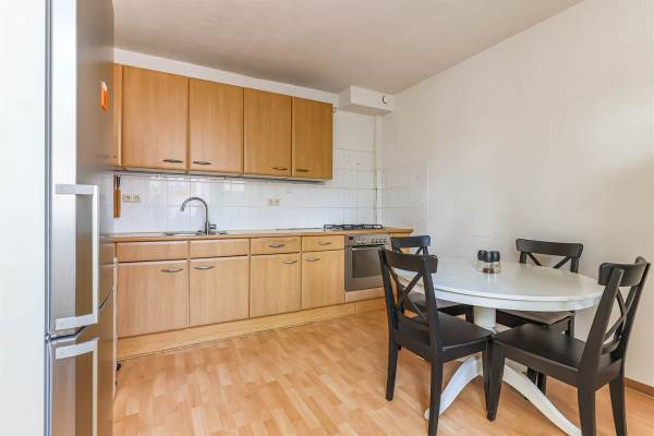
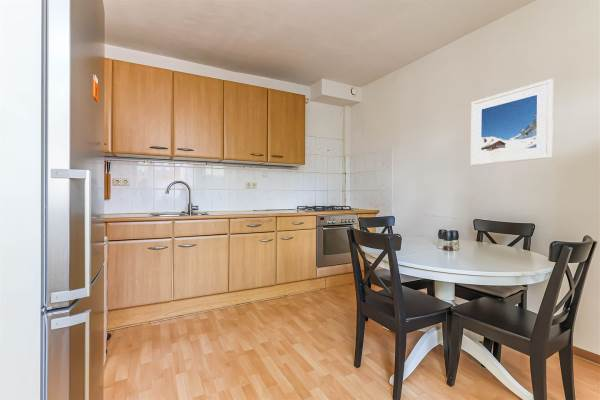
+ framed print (507, 126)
